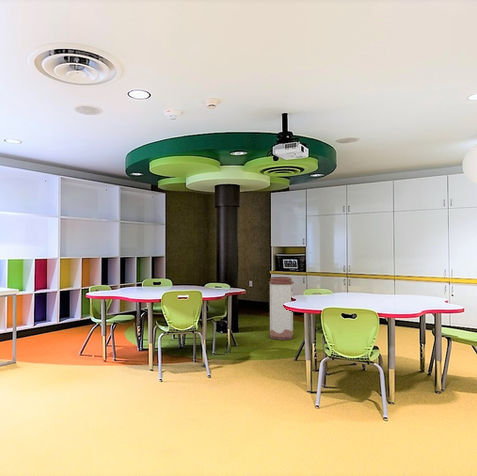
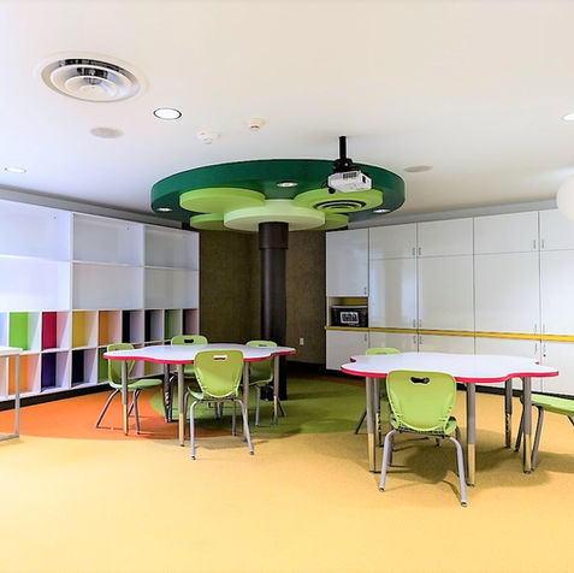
- trash can (281, 307)
